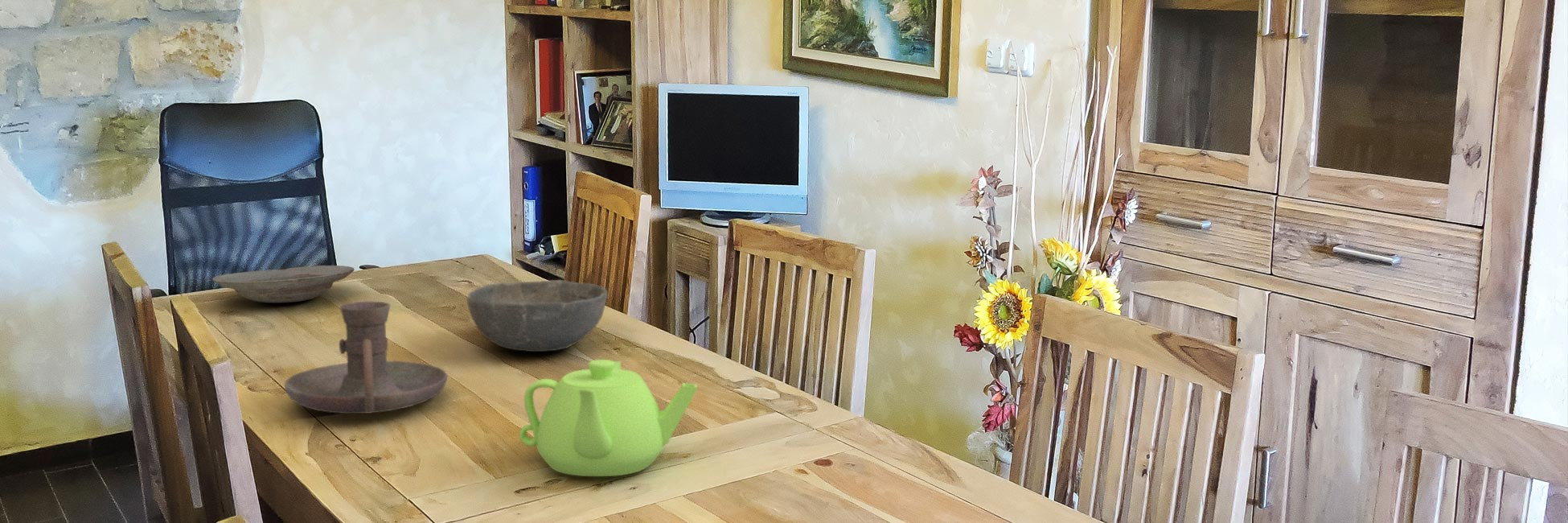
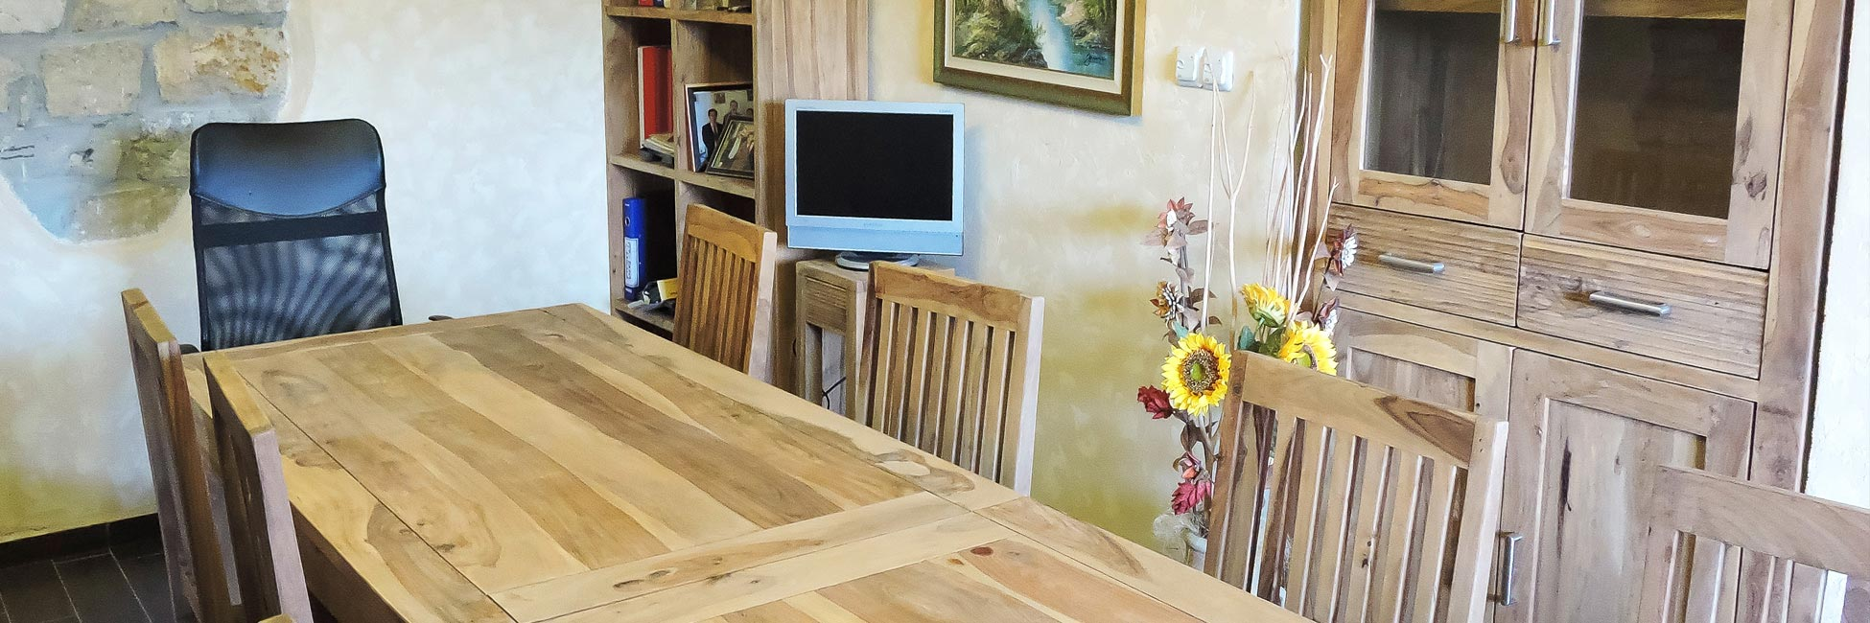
- candle holder (367, 359)
- teapot (607, 413)
- plate (285, 284)
- bowl (538, 319)
